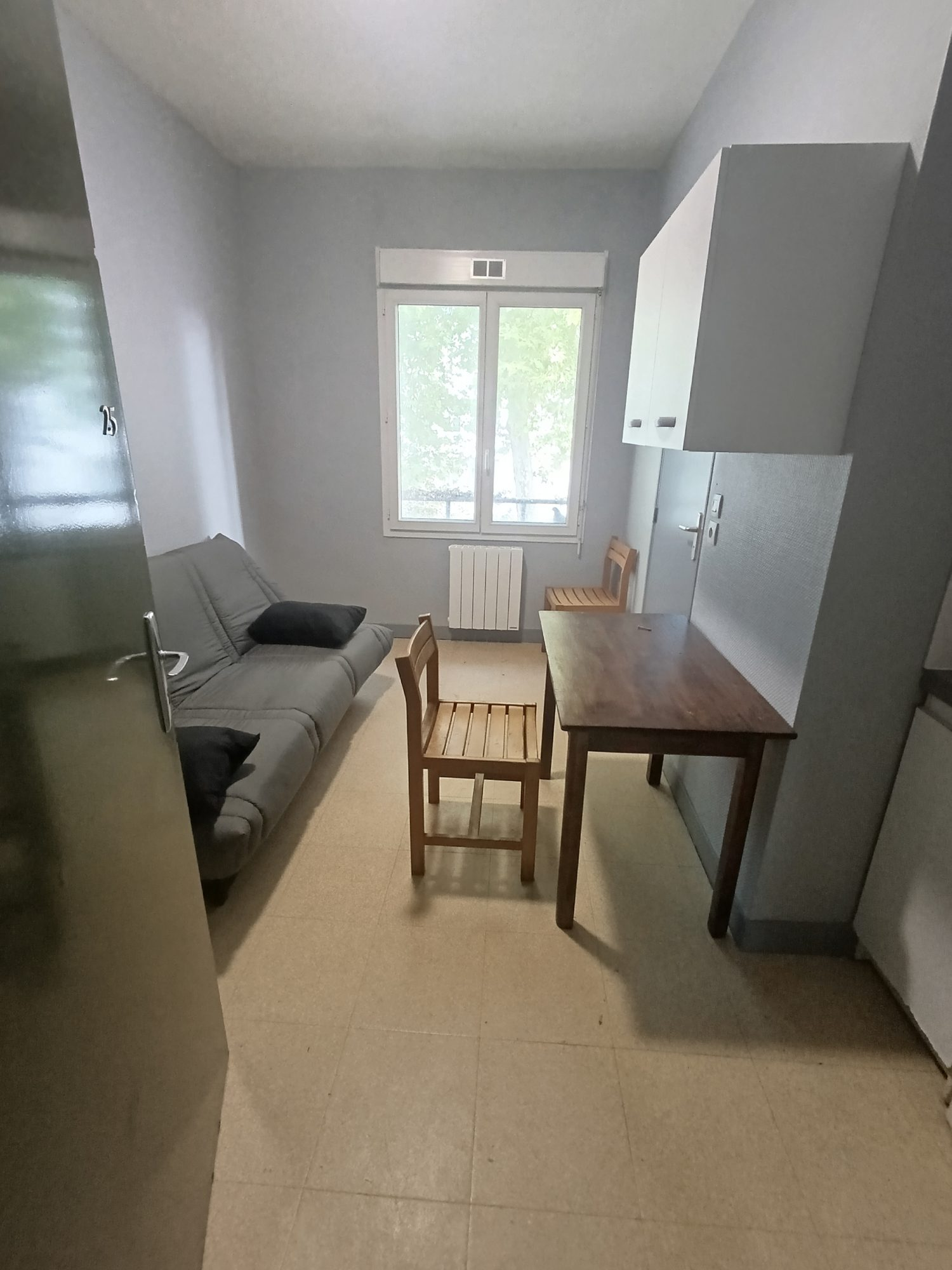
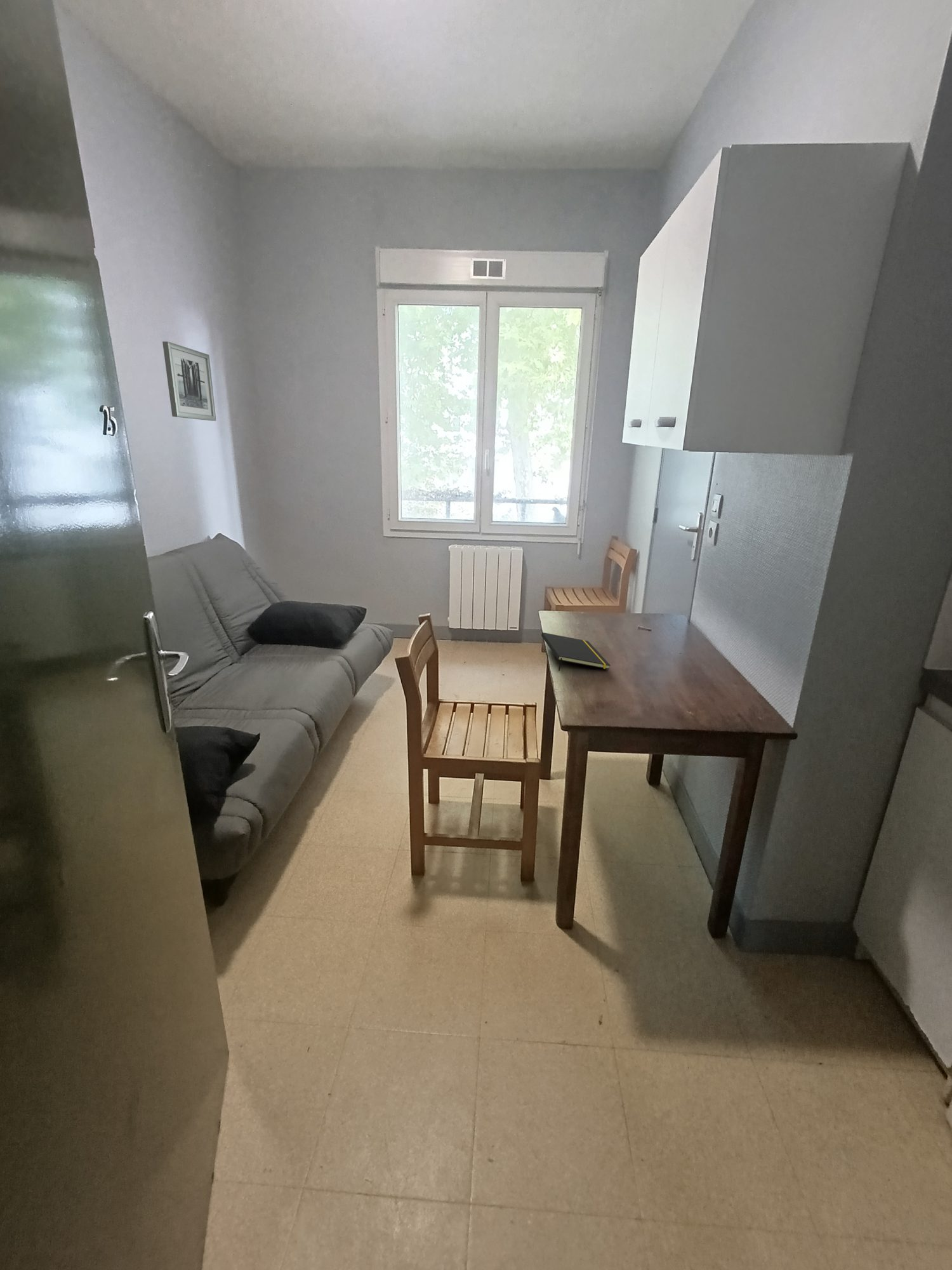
+ wall art (191, 384)
+ notepad (574, 650)
